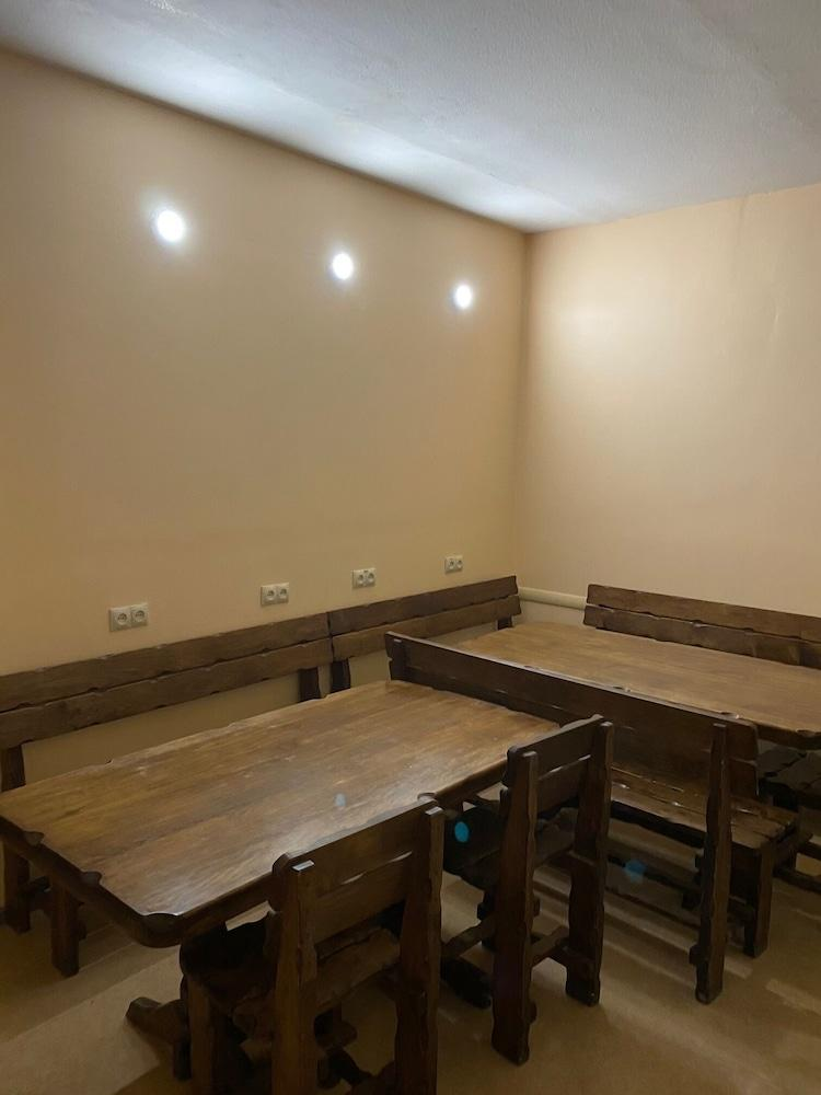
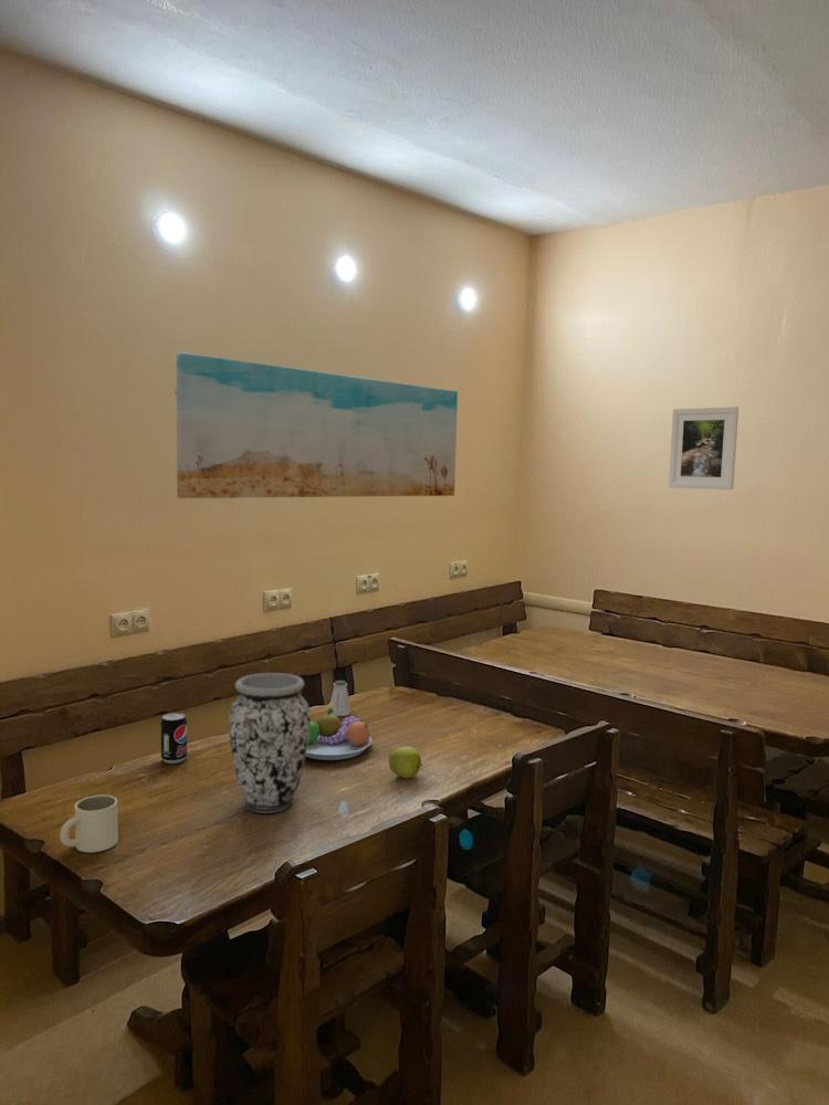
+ beverage can (174, 737)
+ vase (269, 743)
+ apple (406, 761)
+ mug (88, 825)
+ fruit bowl (328, 732)
+ wall art (336, 436)
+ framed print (702, 448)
+ saltshaker (339, 696)
